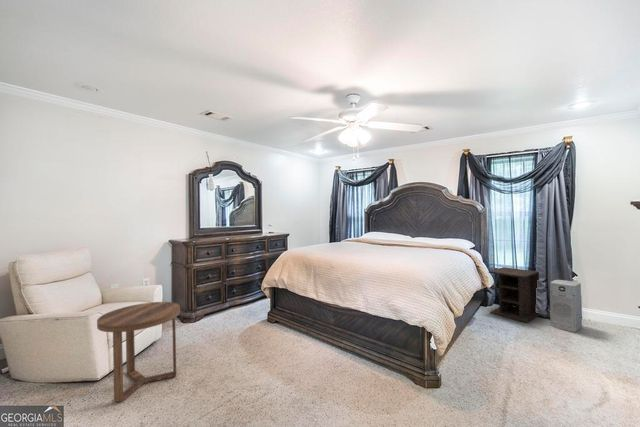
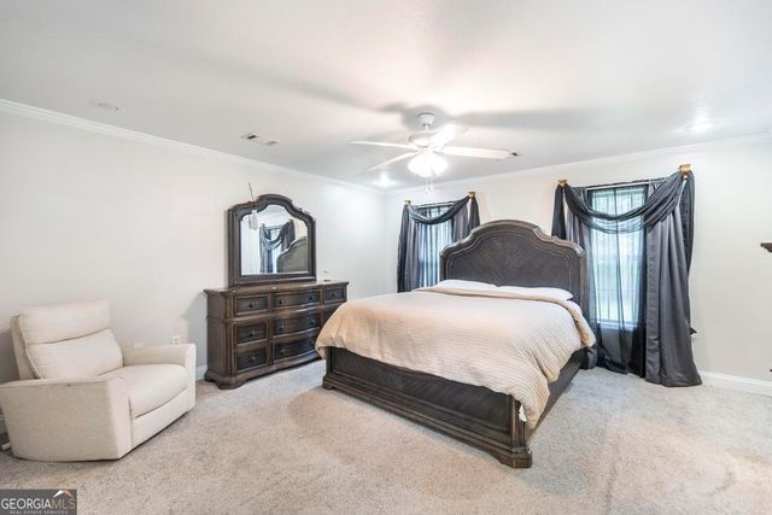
- side table (134, 348)
- air purifier (565, 304)
- nightstand (514, 292)
